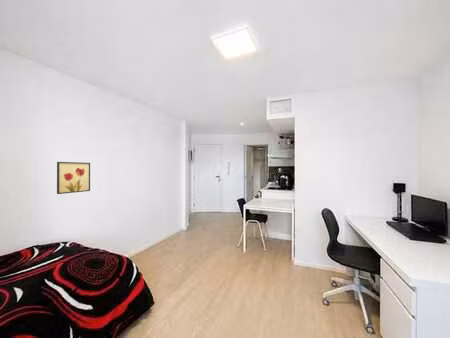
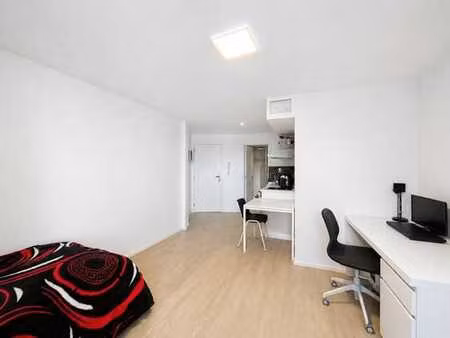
- wall art (74, 177)
